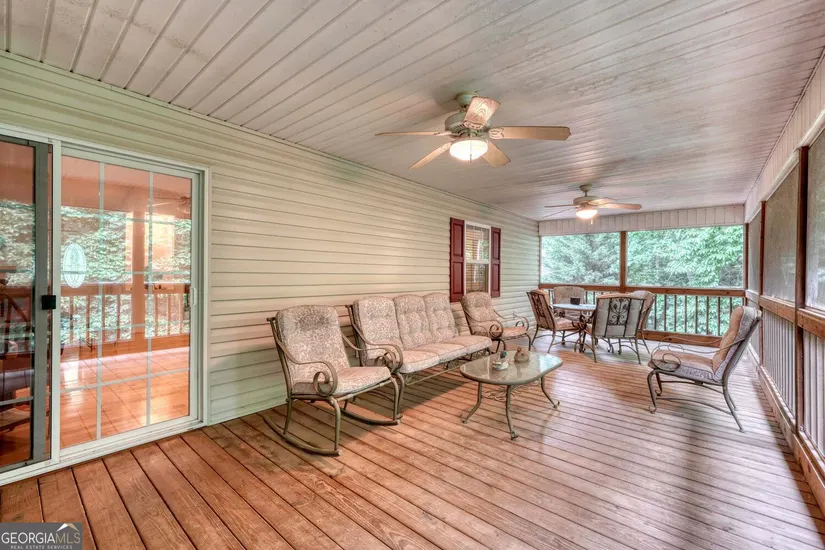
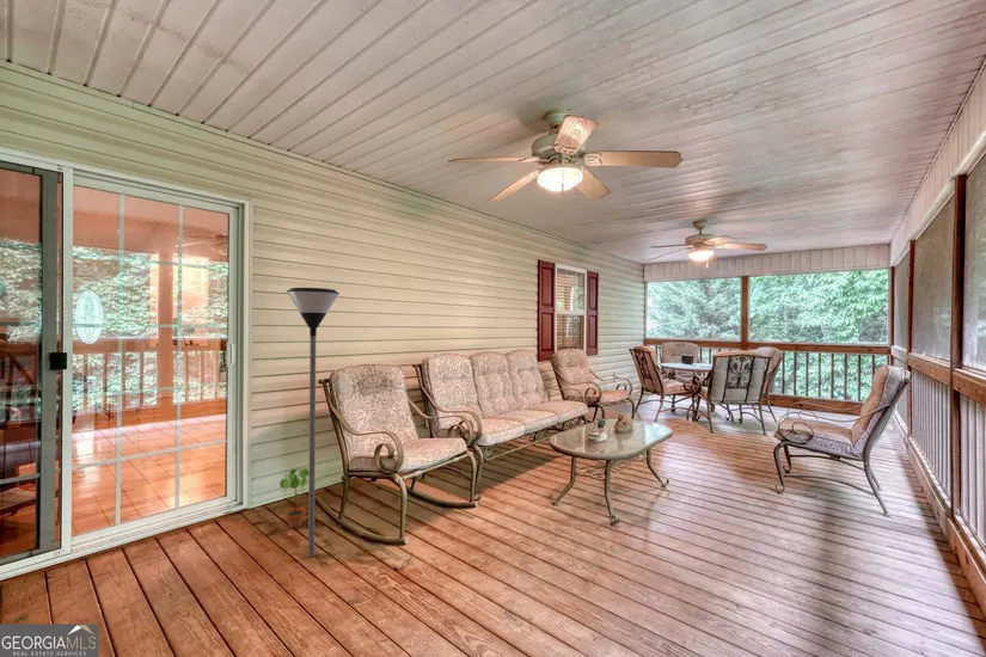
+ potted plant (295, 497)
+ floor lamp (312, 422)
